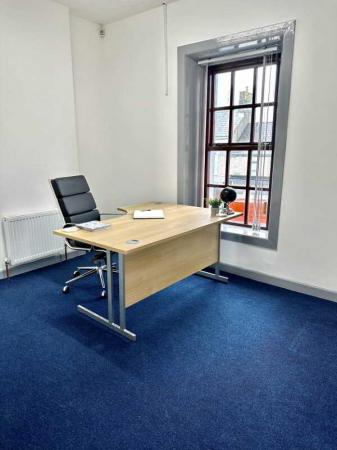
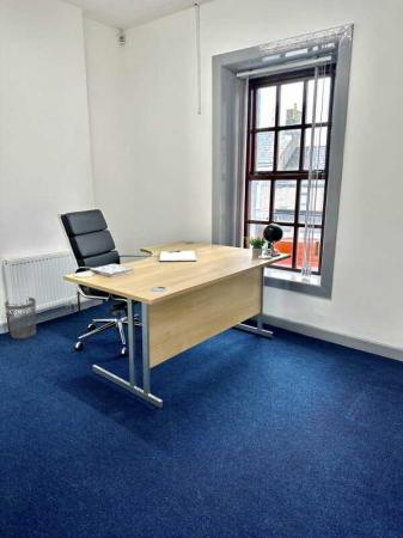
+ wastebasket (22, 318)
